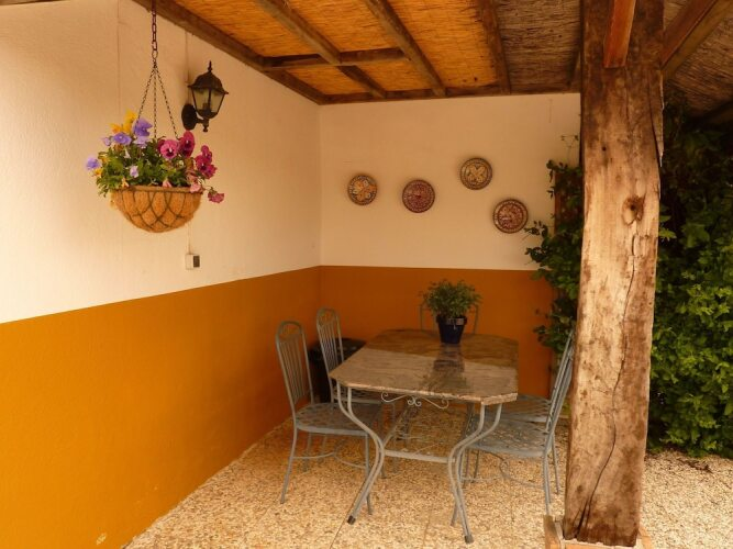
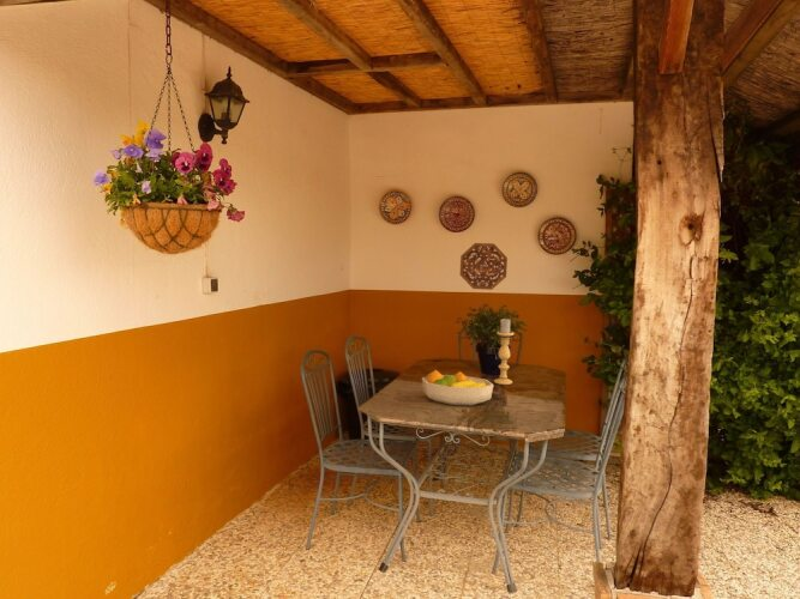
+ fruit bowl (456, 386)
+ decorative platter (483, 266)
+ candle holder (504, 350)
